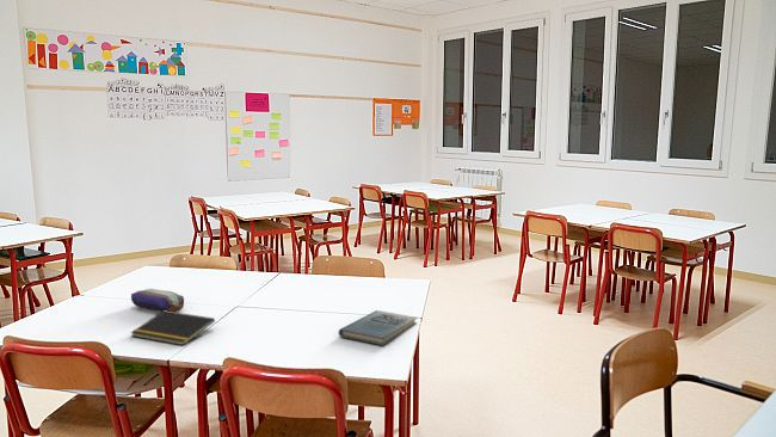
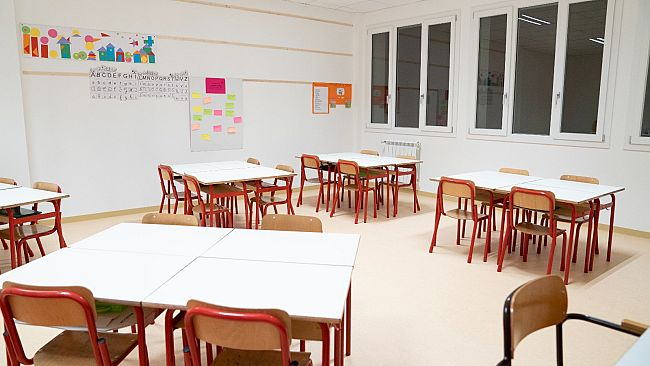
- book (378, 326)
- pencil case (158, 300)
- notepad (173, 326)
